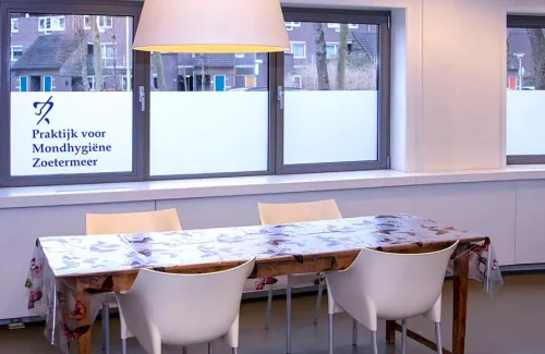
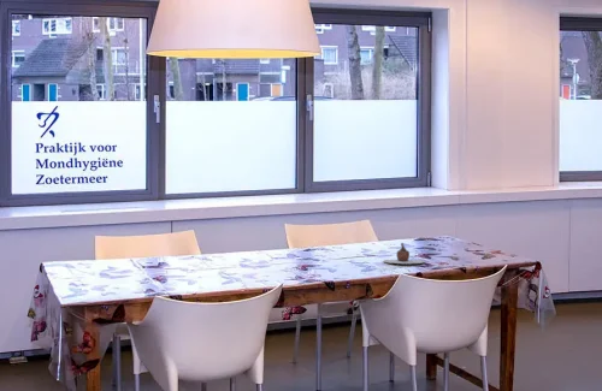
+ teapot (403, 251)
